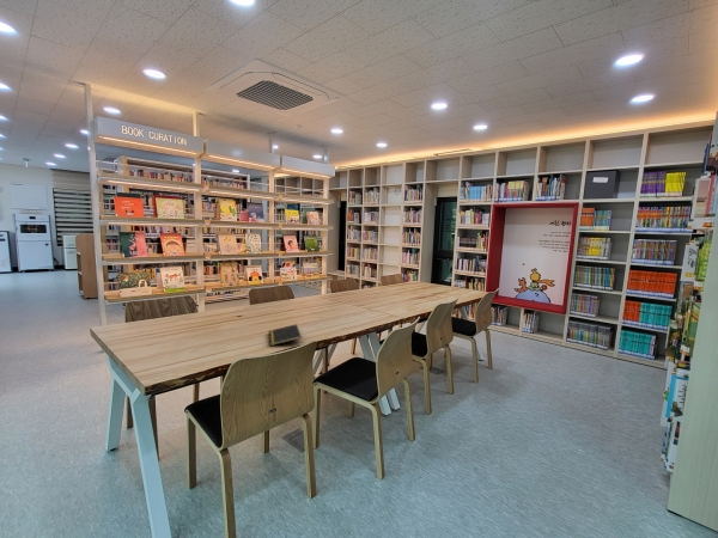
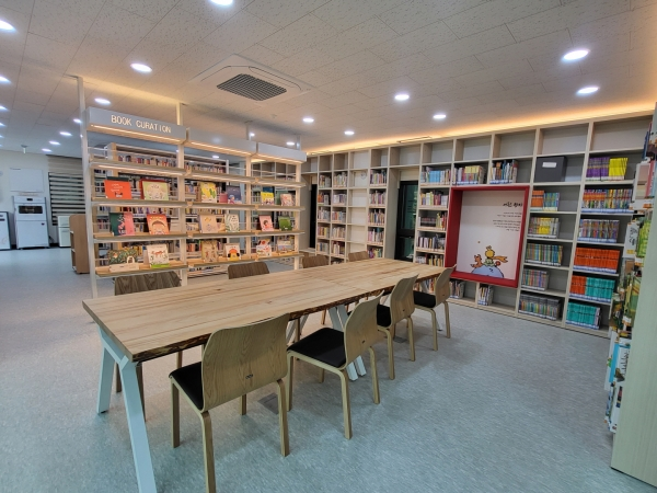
- notepad (284, 334)
